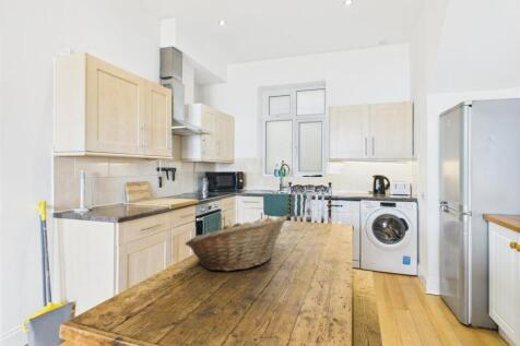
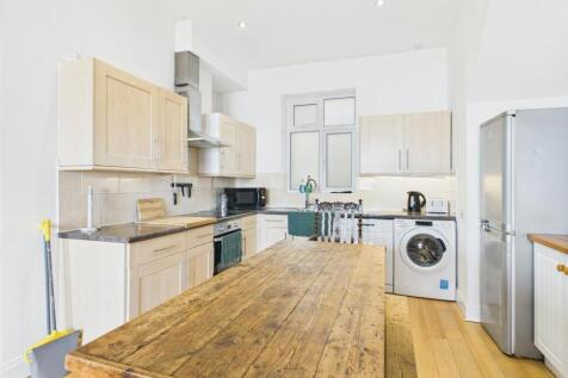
- fruit basket (239, 238)
